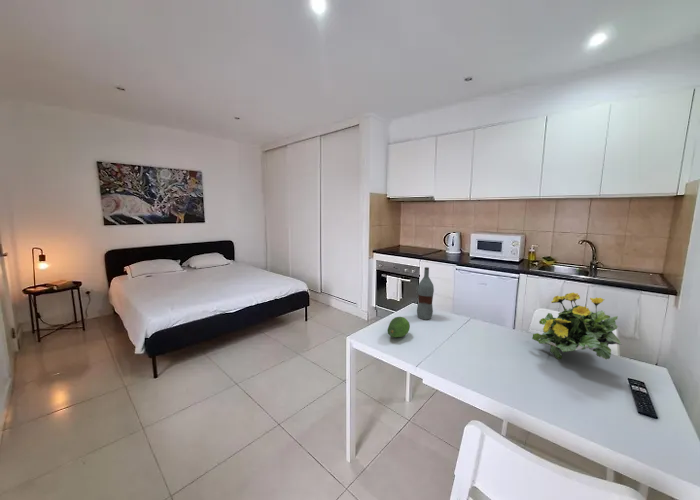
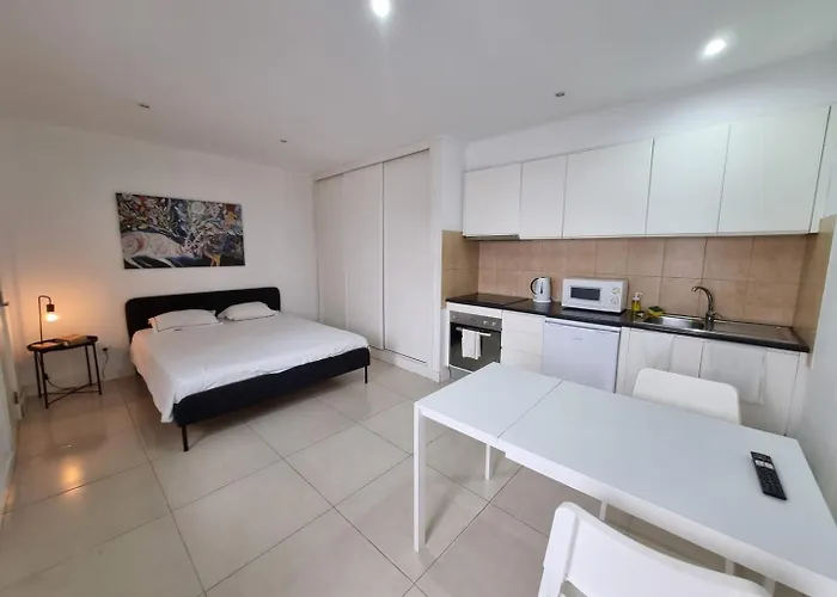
- fruit (397, 327)
- bottle (425, 292)
- flowering plant (579, 326)
